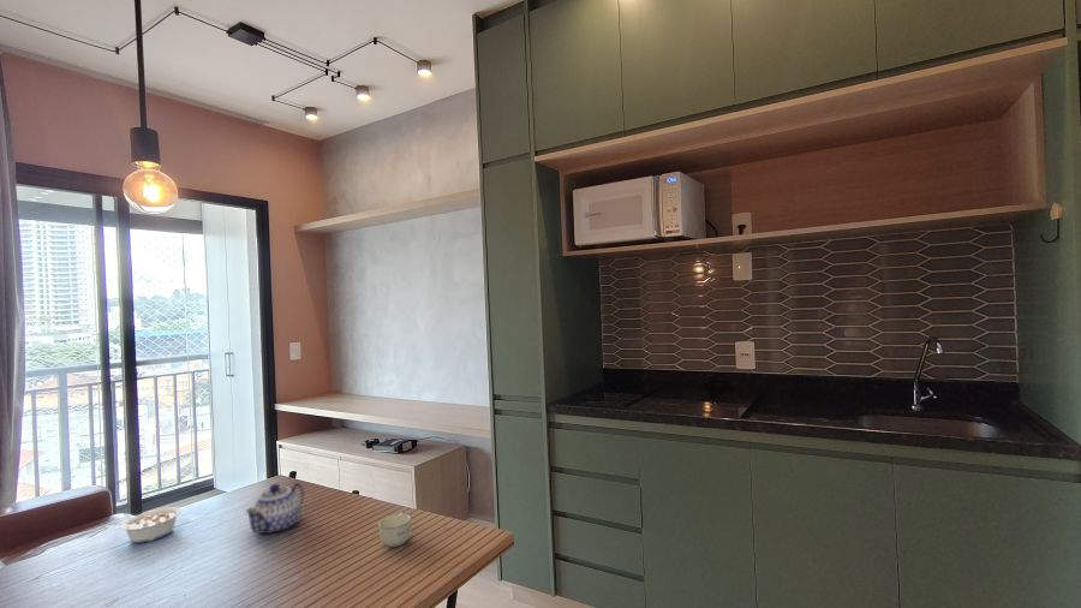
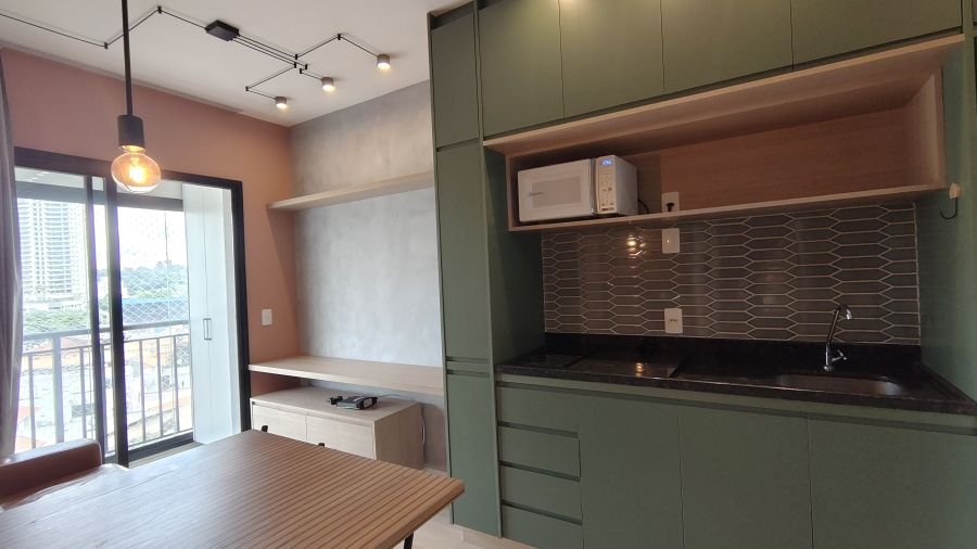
- cup (398, 529)
- teapot (276, 503)
- legume (150, 525)
